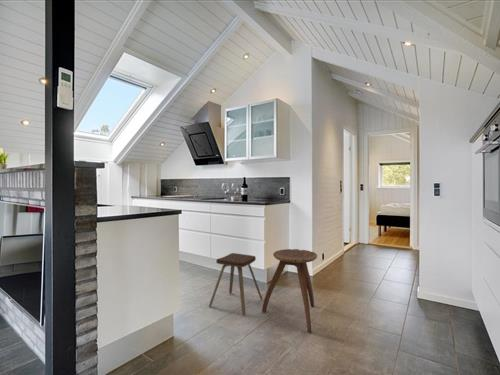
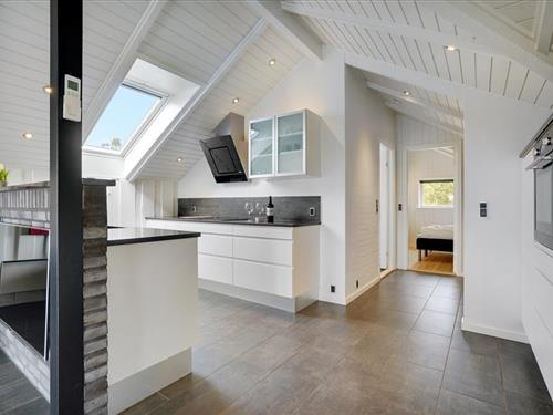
- stool (299, 281)
- music stool (239, 280)
